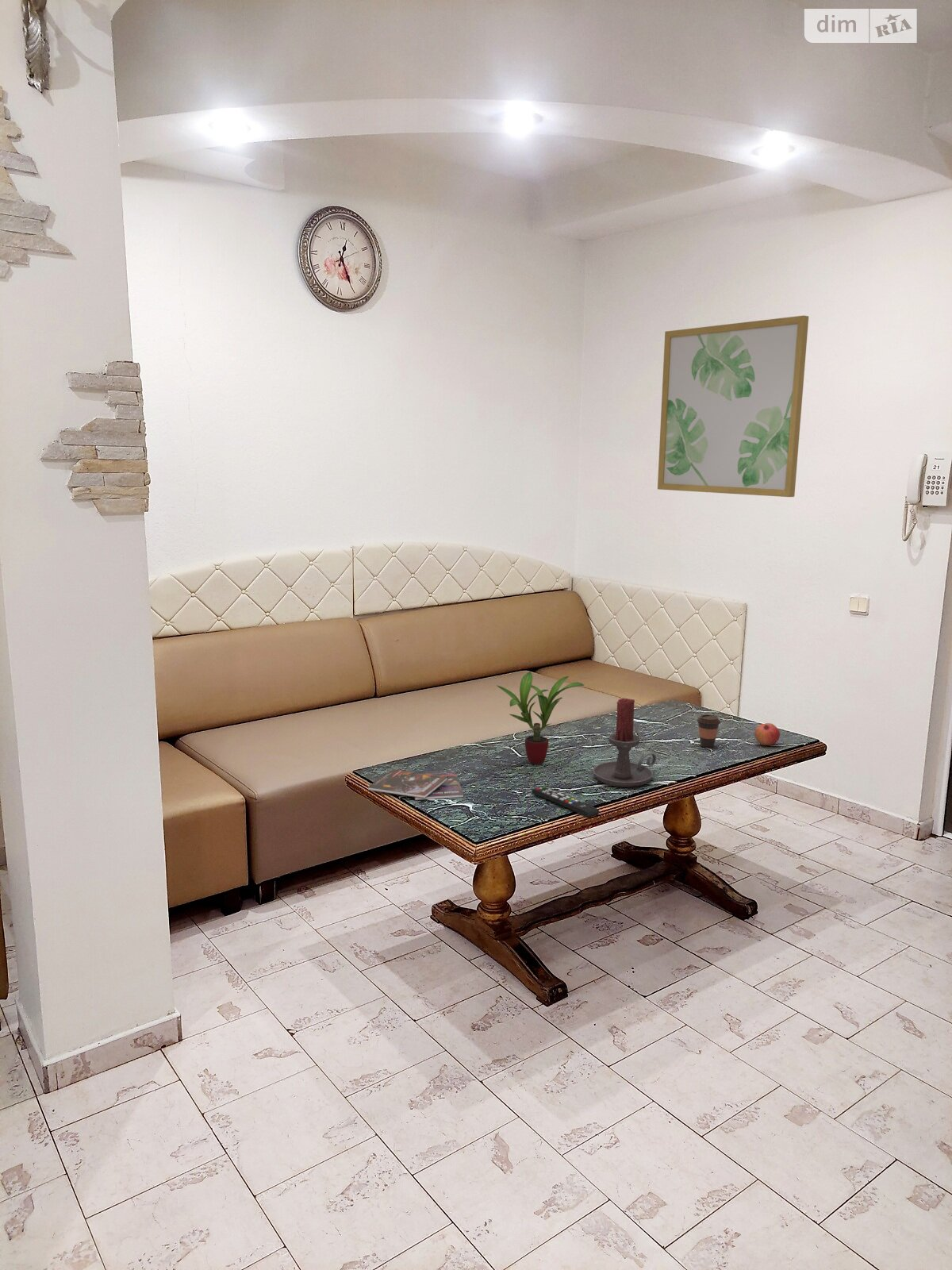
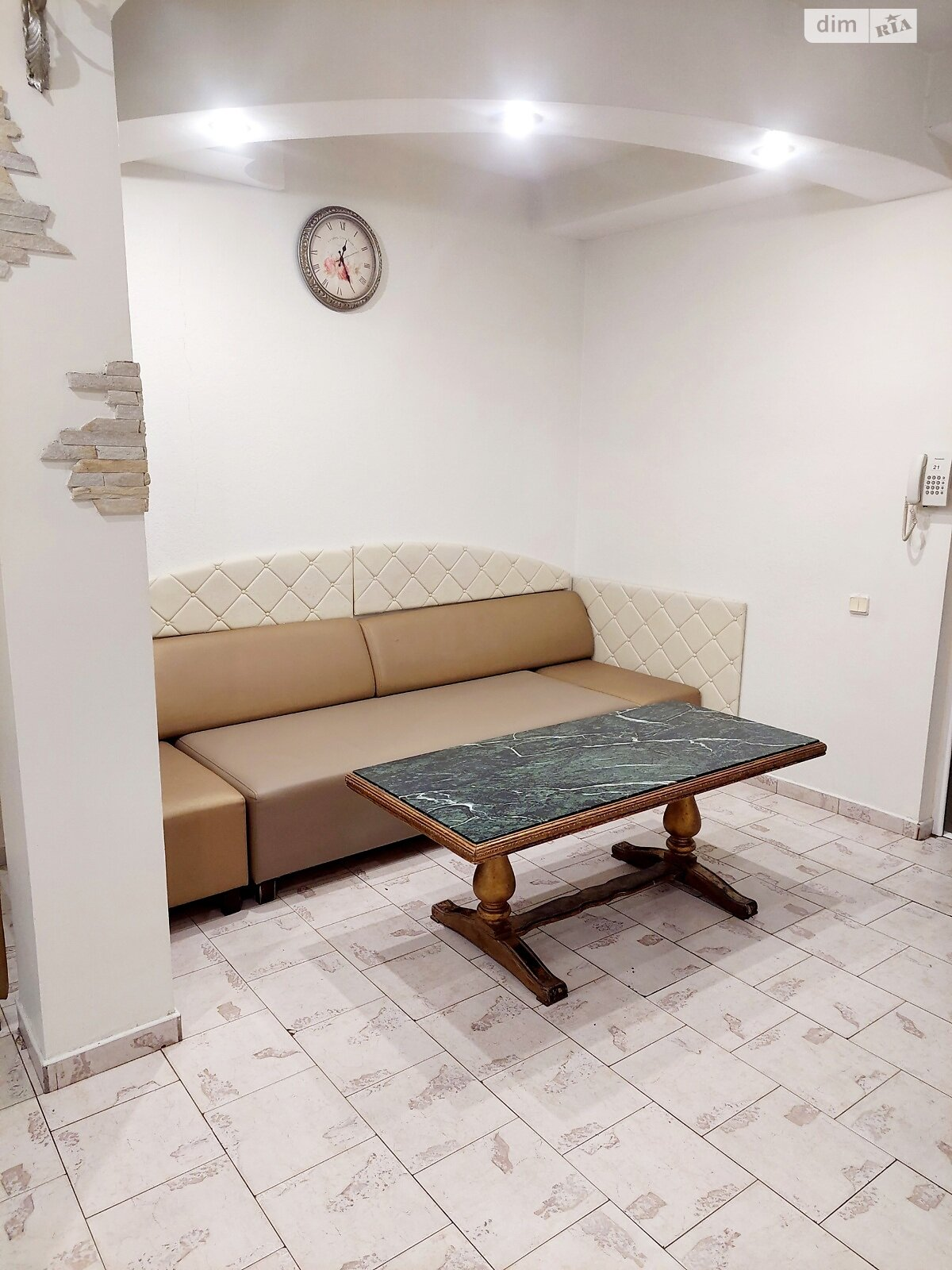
- pomegranate (767, 733)
- booklet (426, 780)
- potted plant (543, 722)
- remote control (564, 800)
- coffee cup (708, 731)
- candle holder (630, 737)
- wall art (726, 410)
